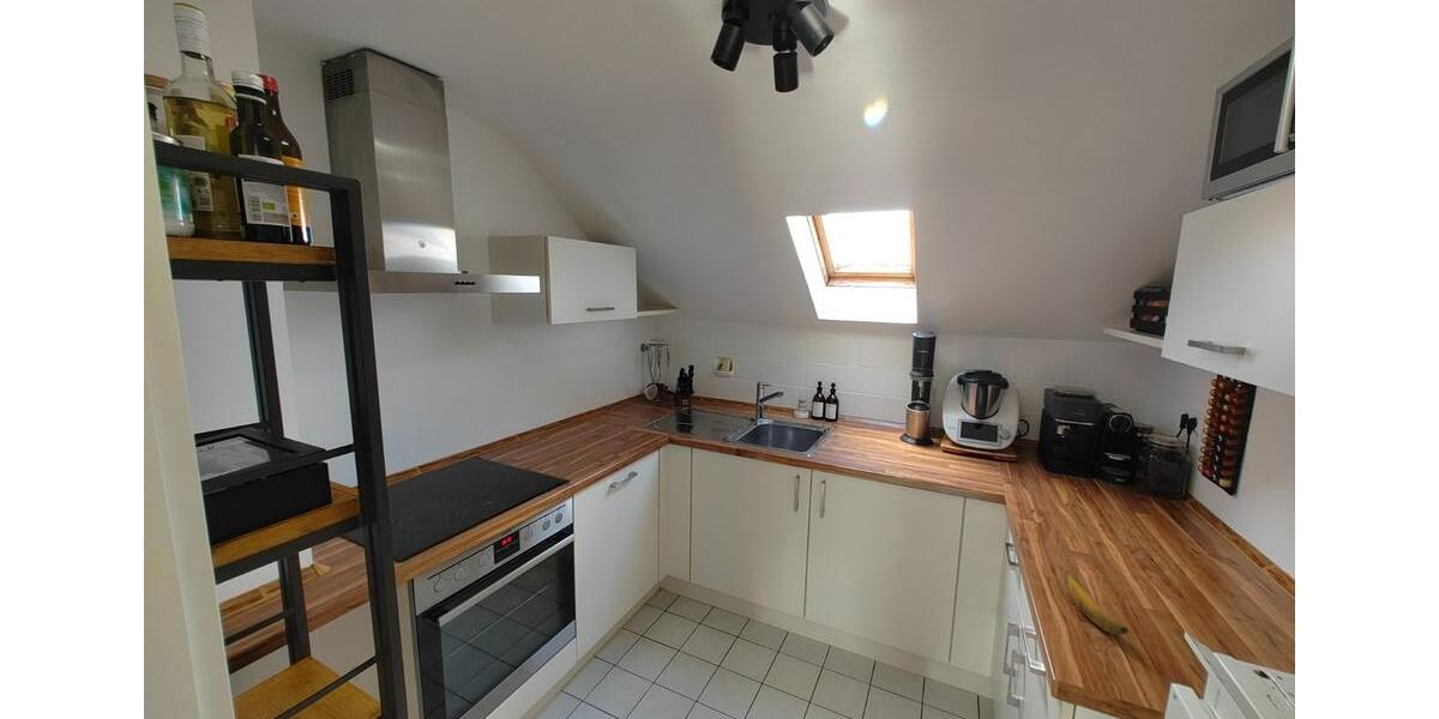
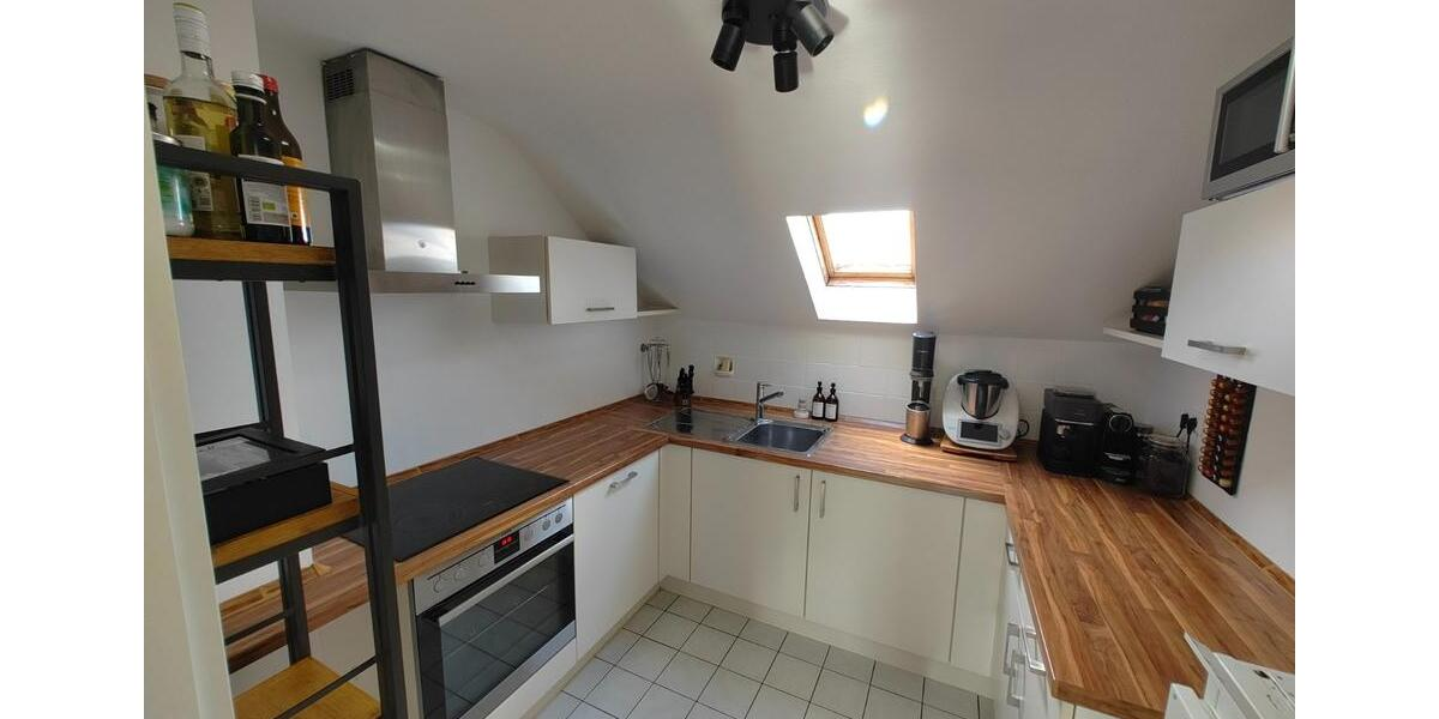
- banana (1094, 604)
